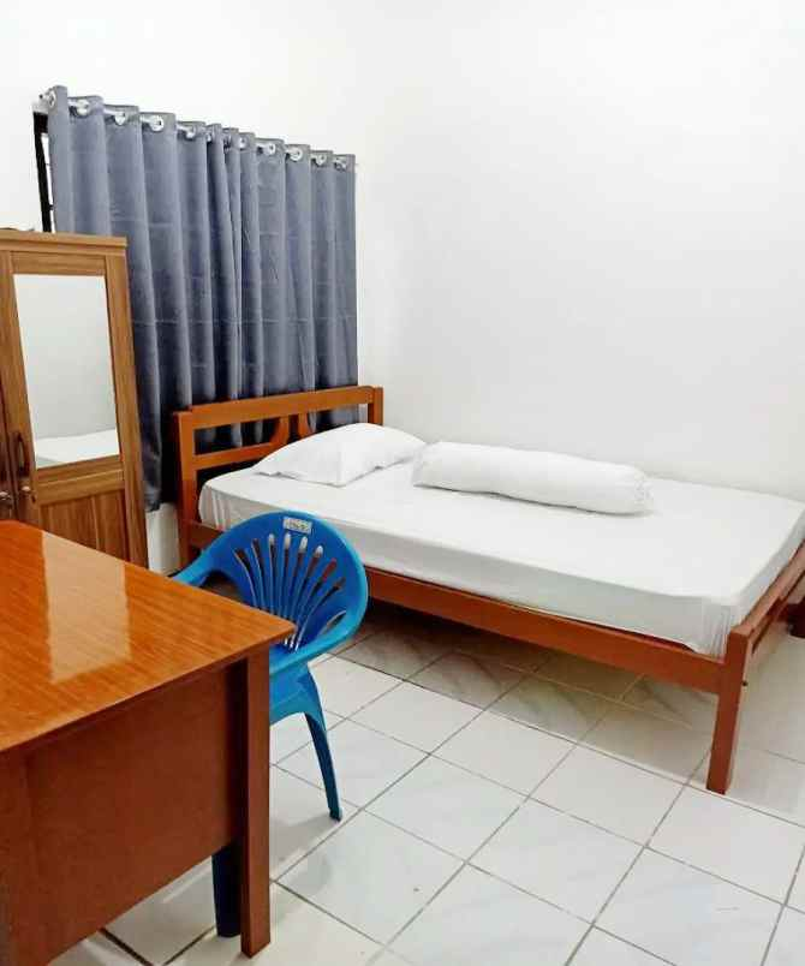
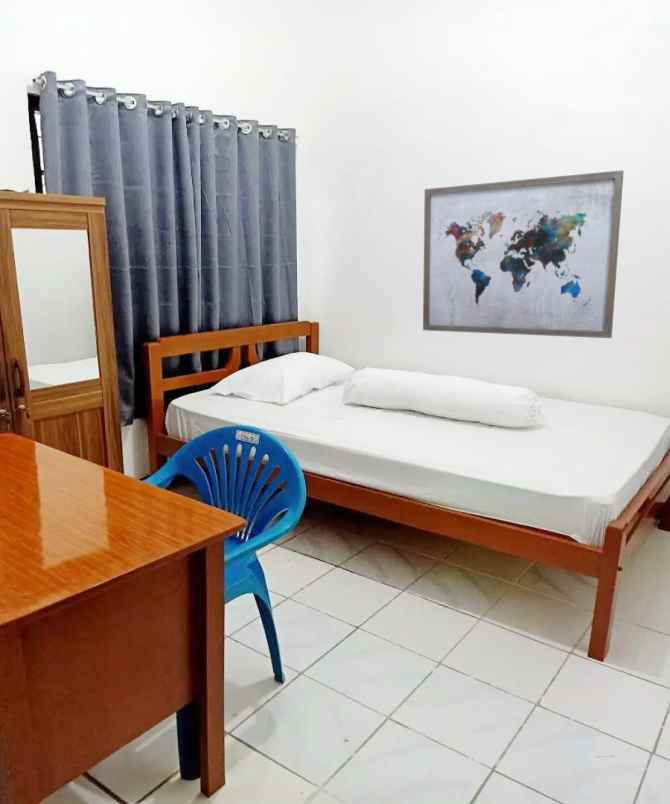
+ wall art (512, 259)
